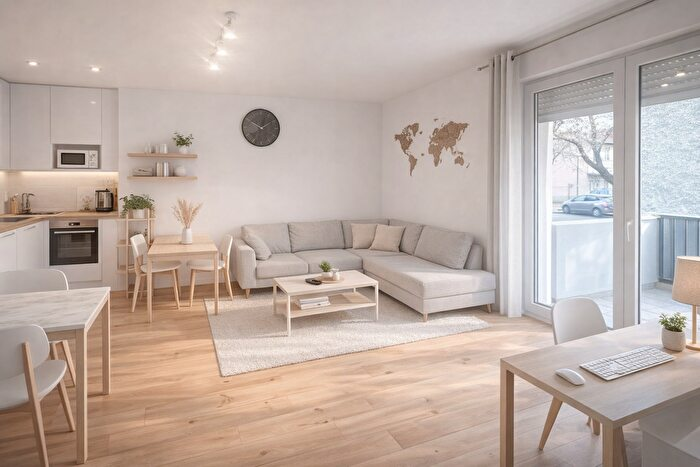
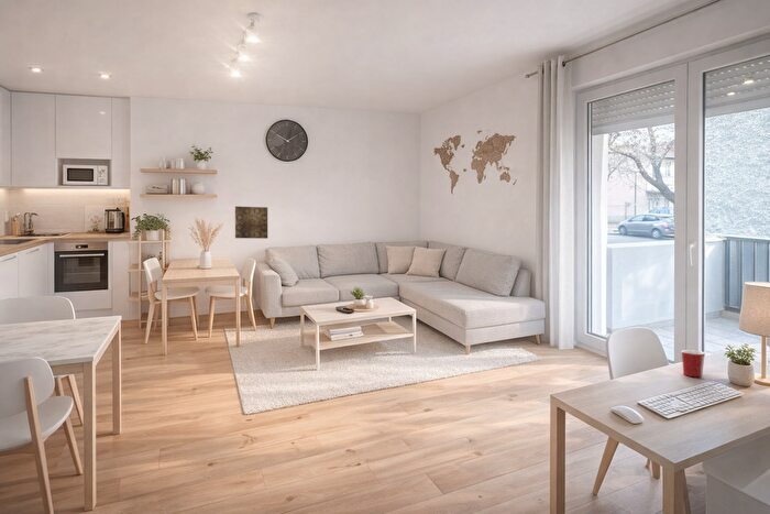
+ mug (694, 362)
+ wall art (251, 222)
